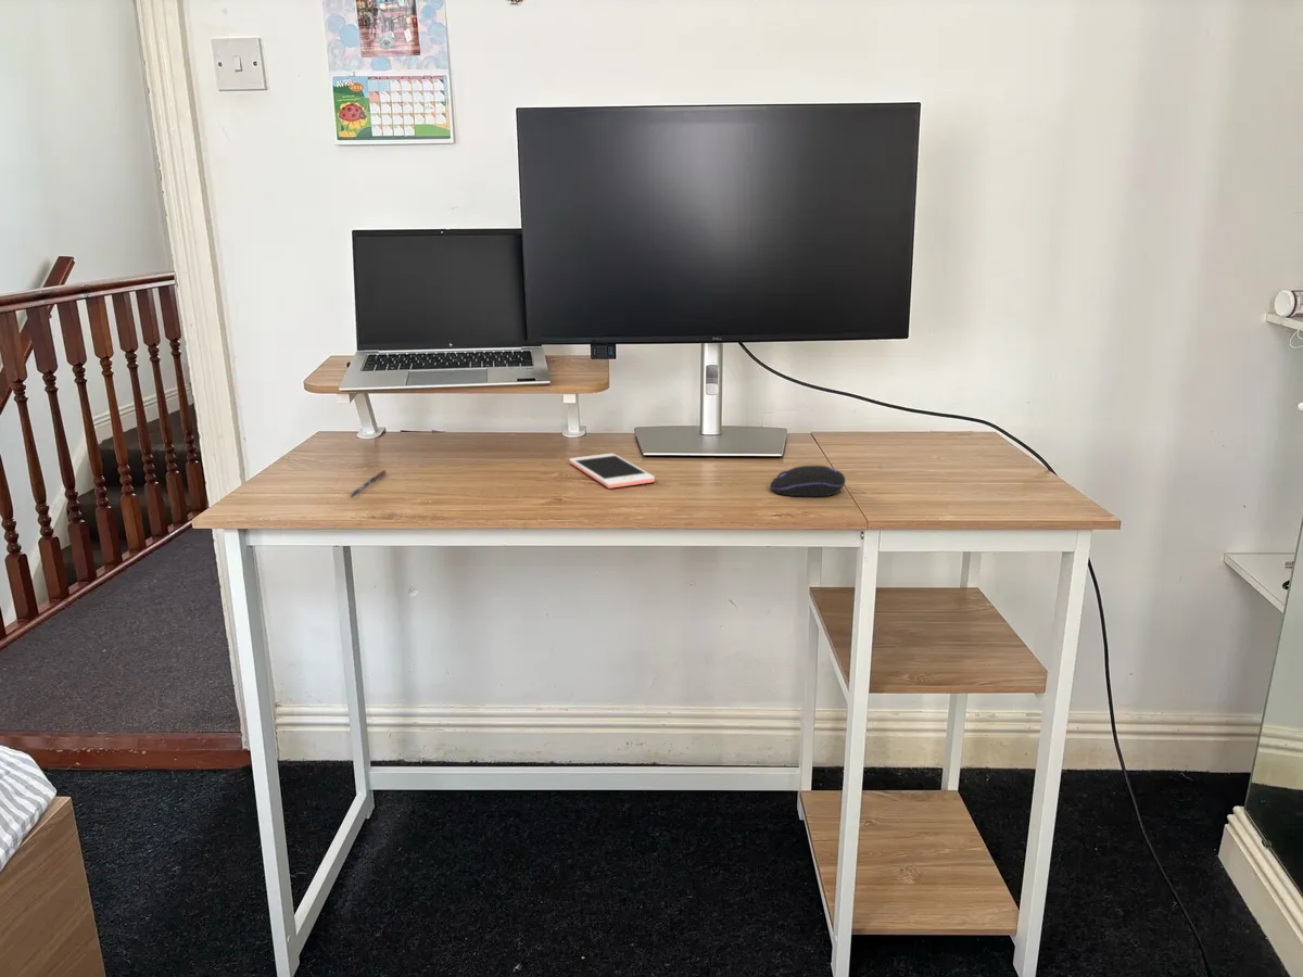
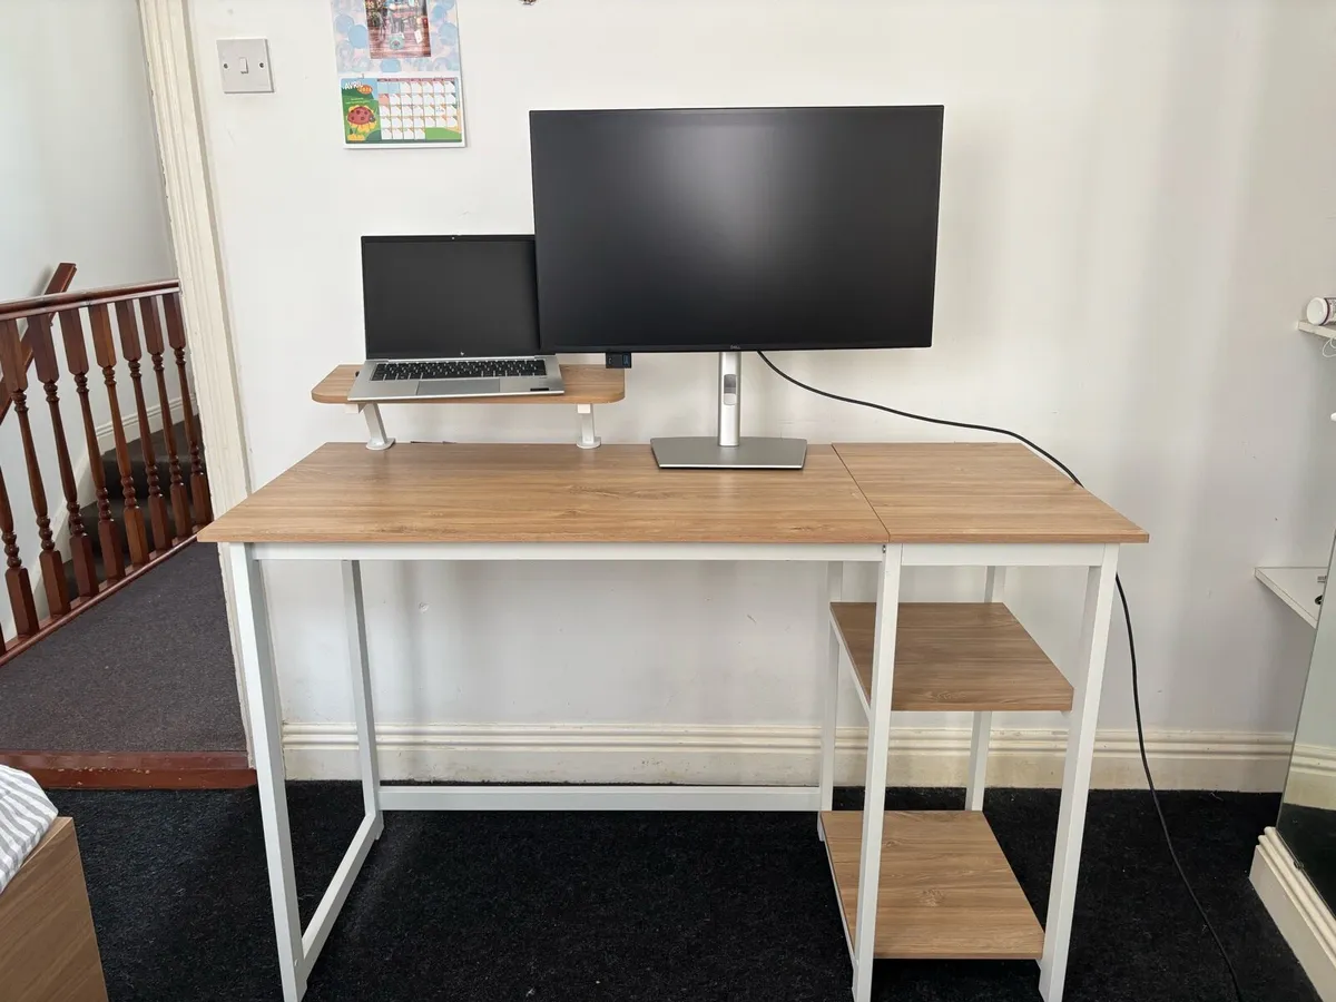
- cell phone (610, 469)
- computer mouse (808, 479)
- pen (368, 482)
